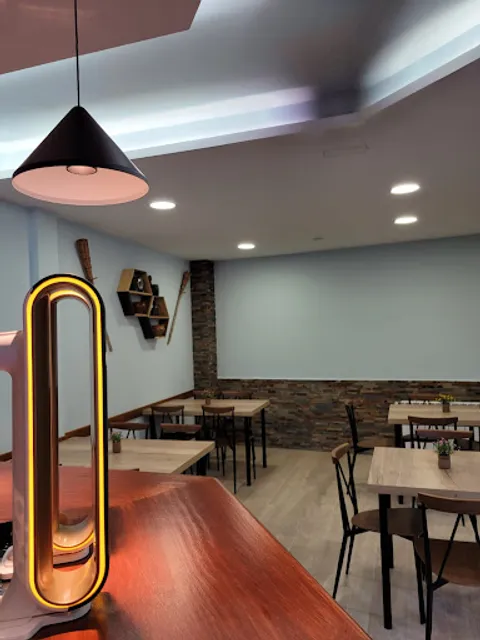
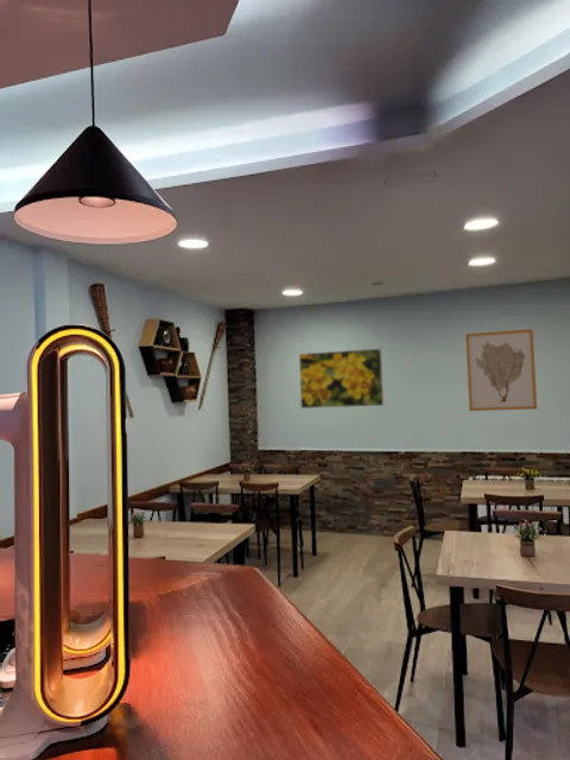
+ wall art (500, 370)
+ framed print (340, 379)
